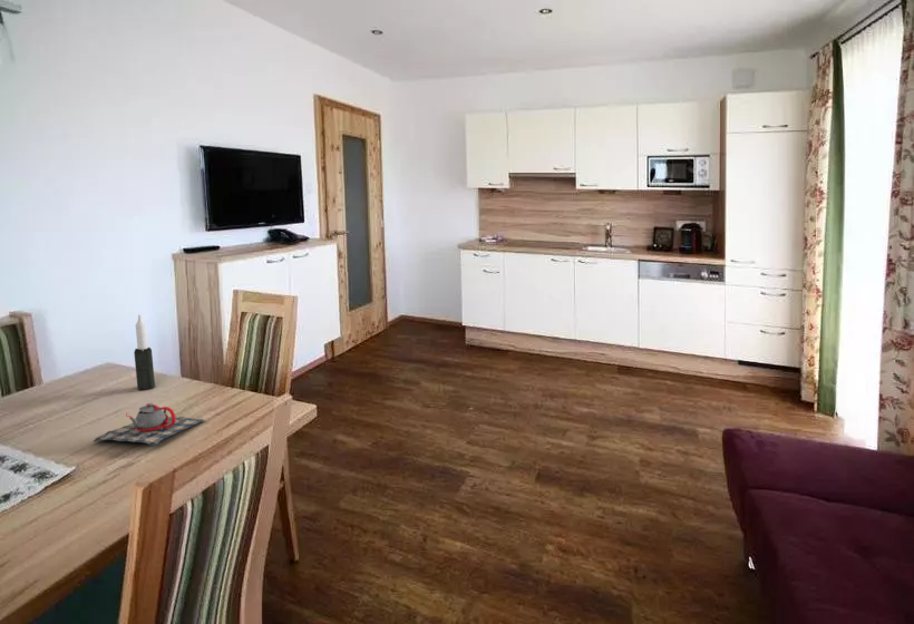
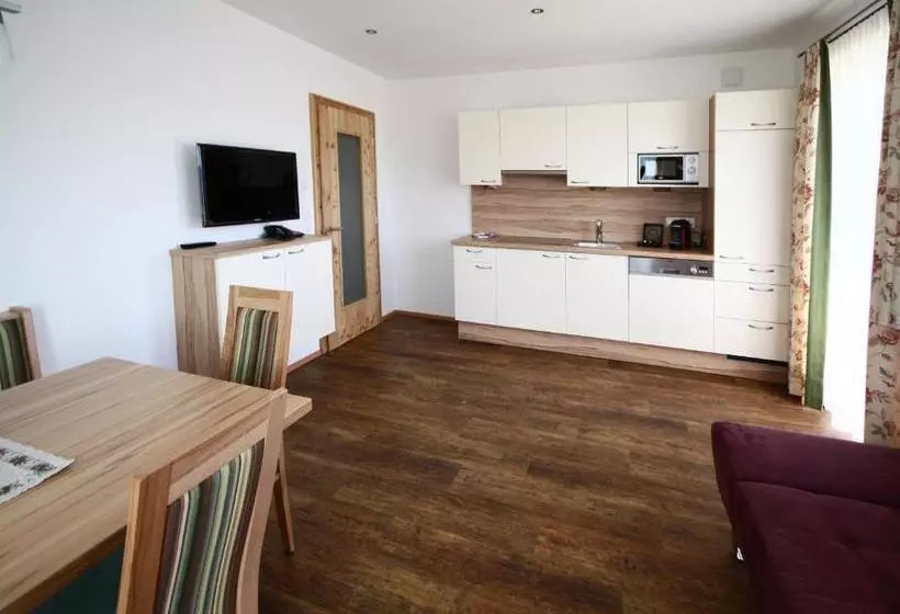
- candle (143, 351)
- teapot (150, 417)
